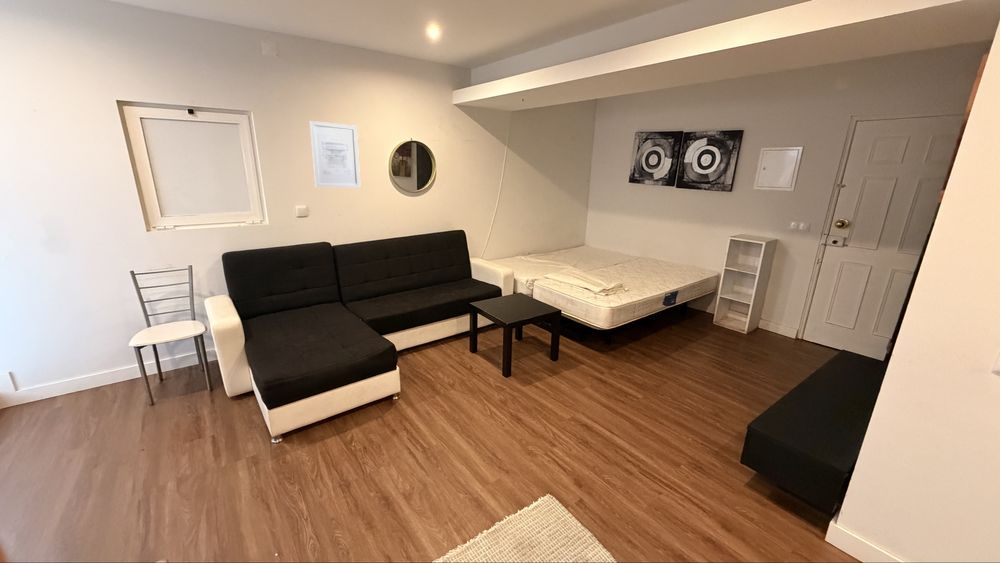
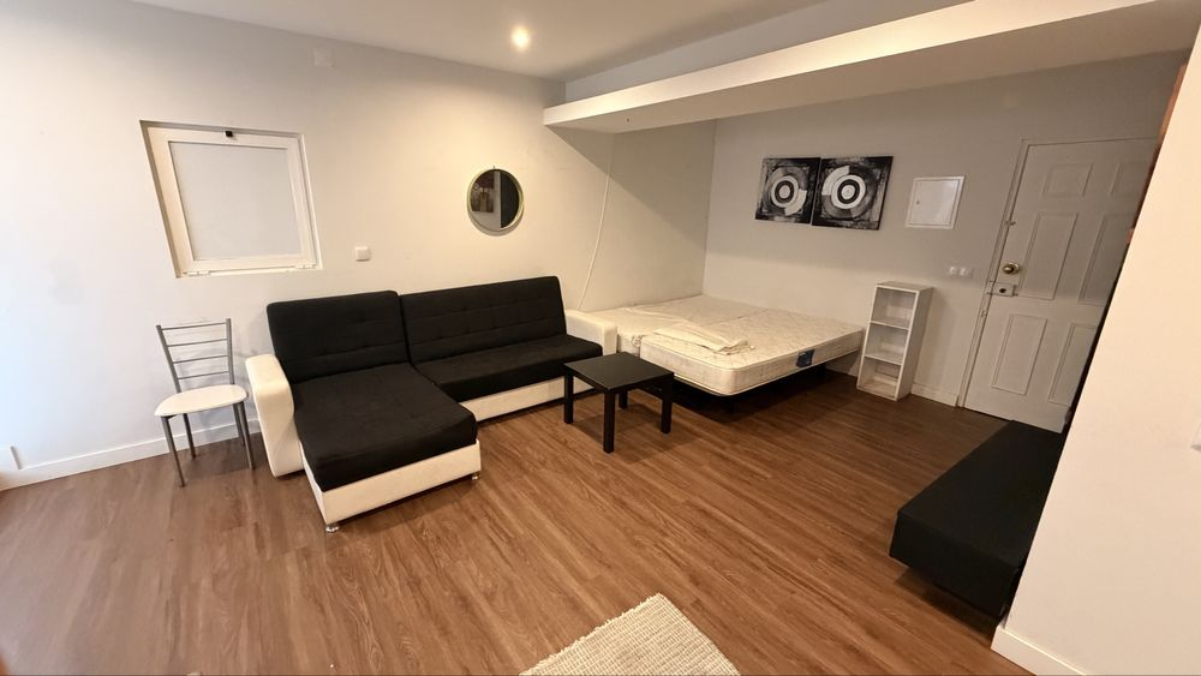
- wall art (336, 156)
